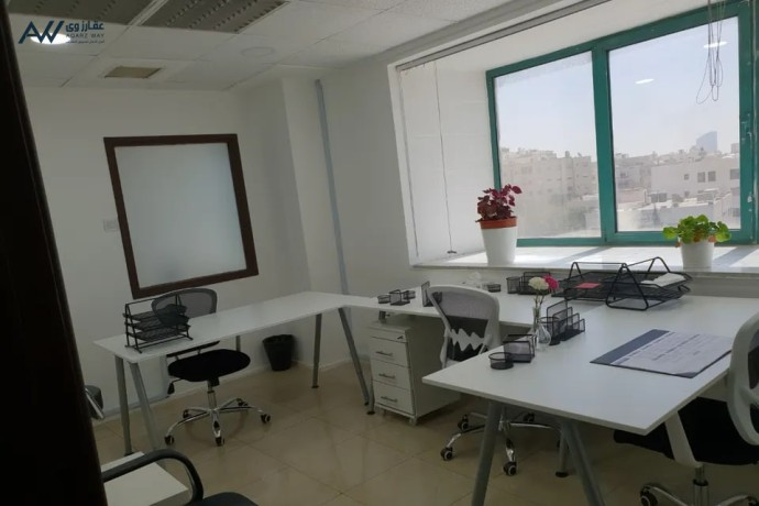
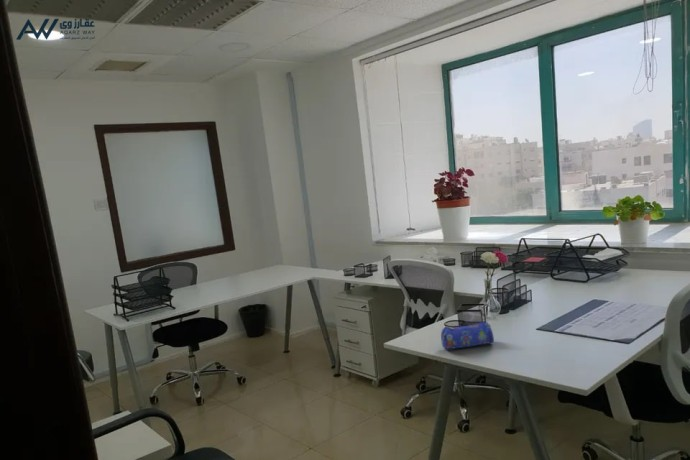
+ pencil case (466, 334)
